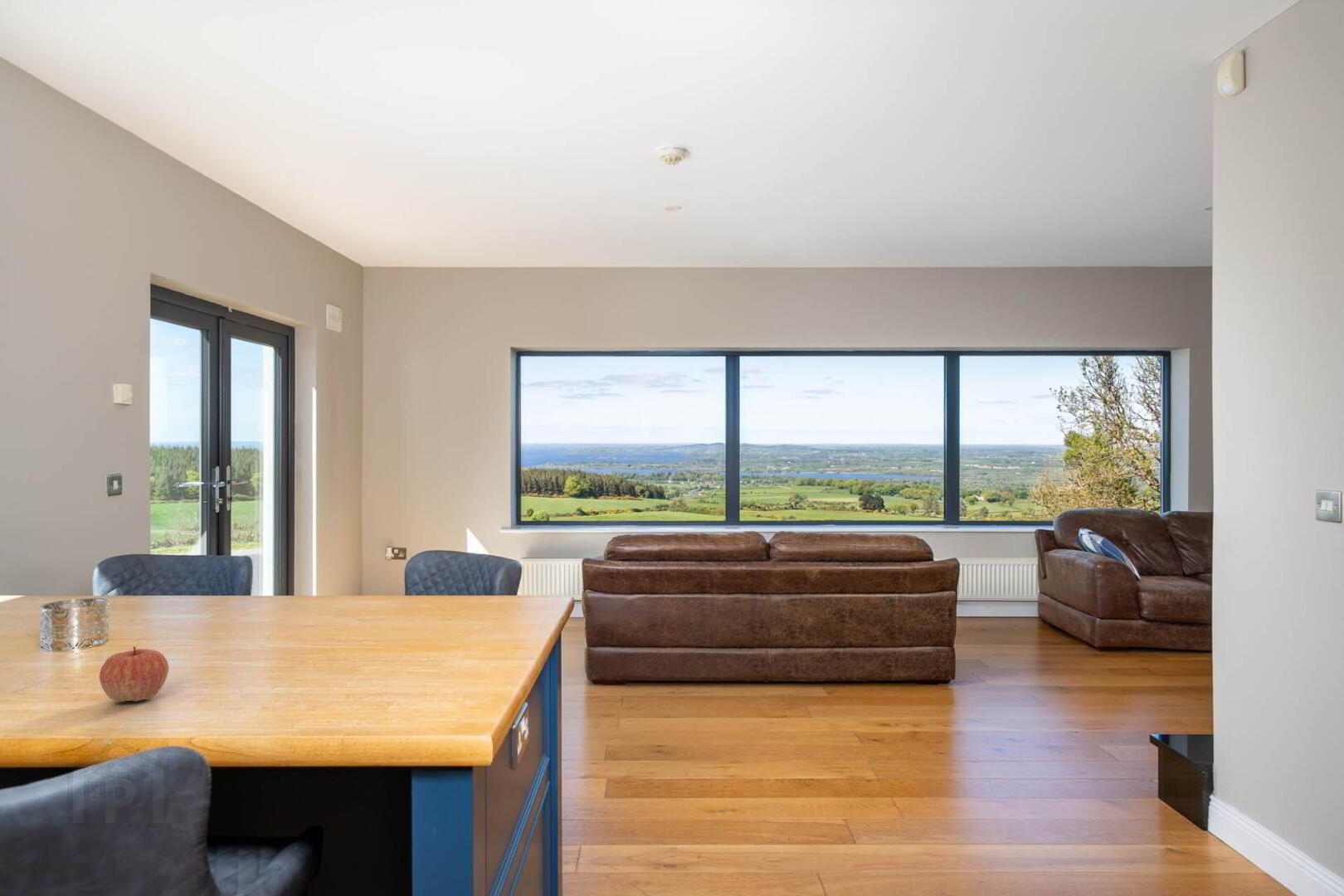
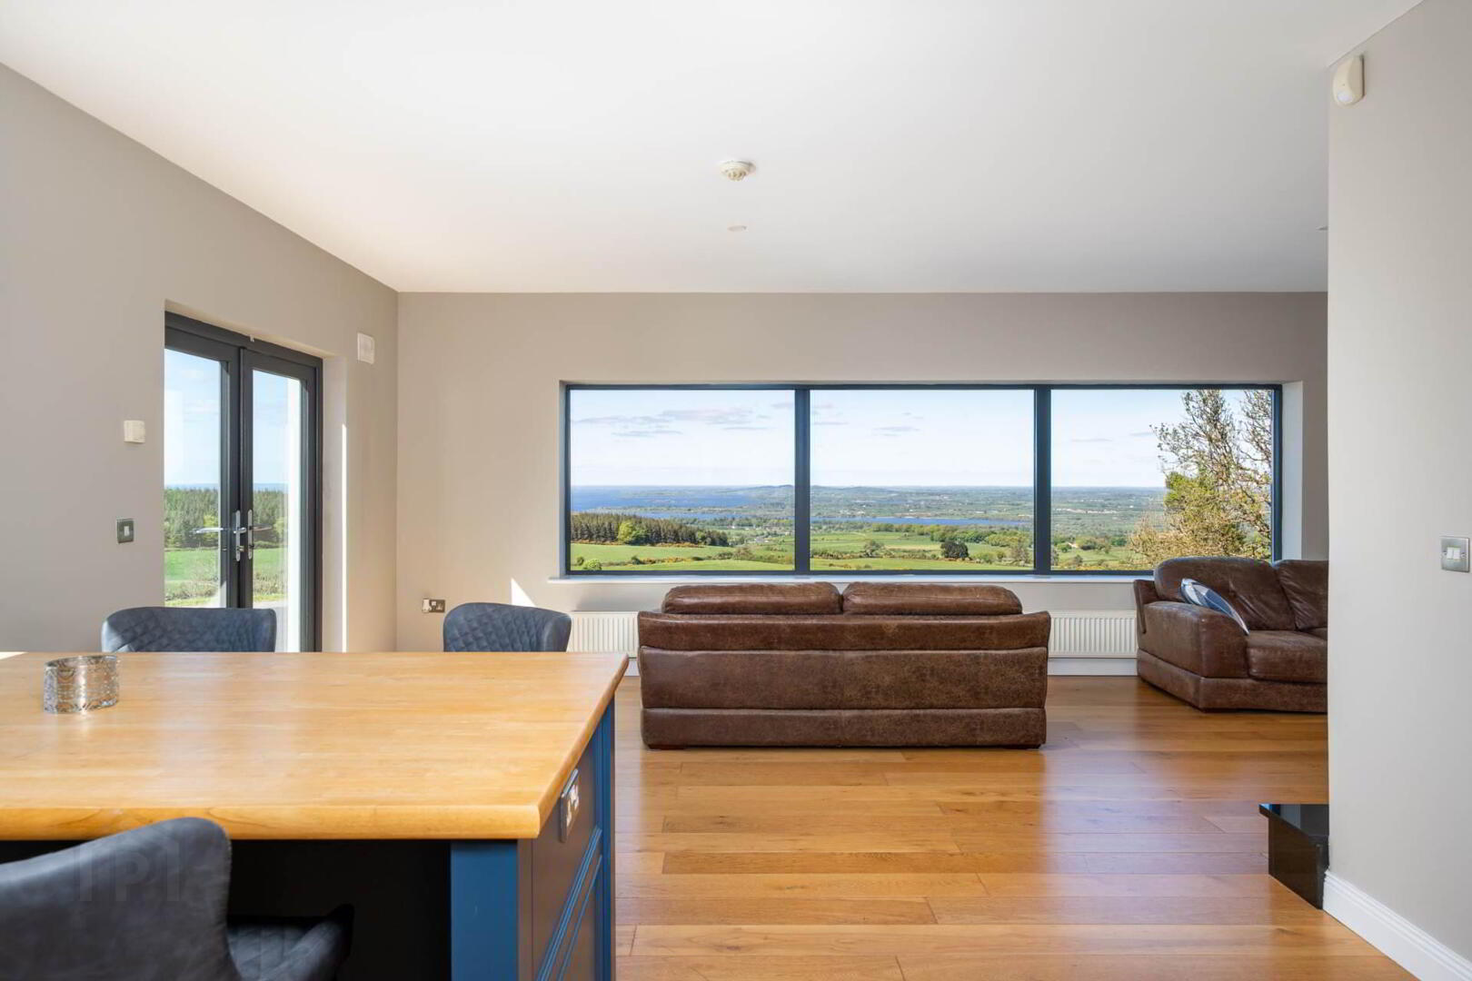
- apple (134, 672)
